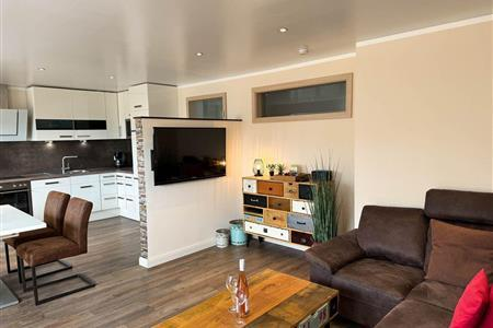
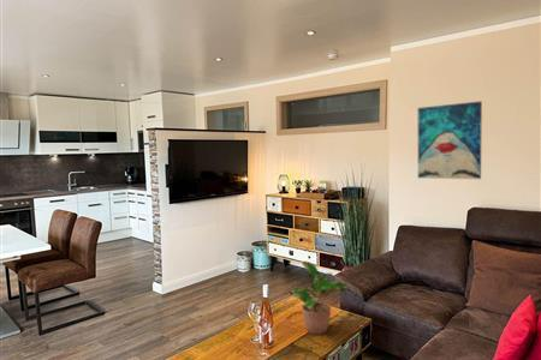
+ wall art (447, 142)
+ potted plant (317, 298)
